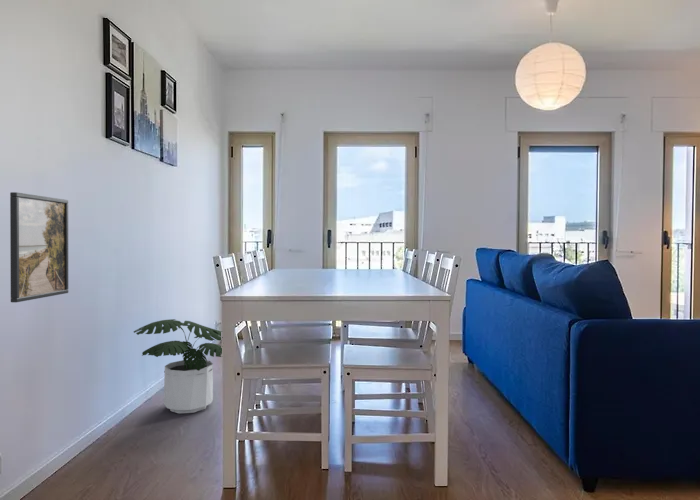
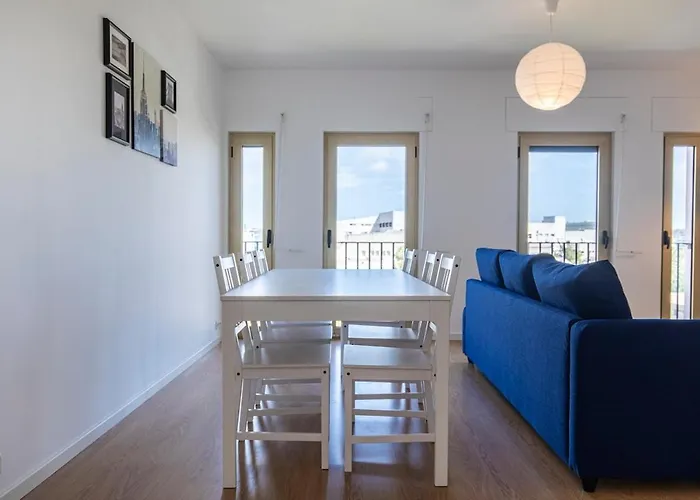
- potted plant (191, 362)
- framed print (41, 247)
